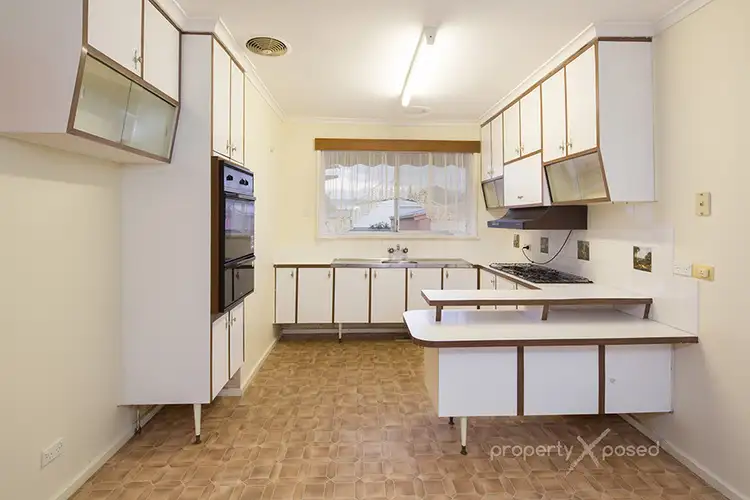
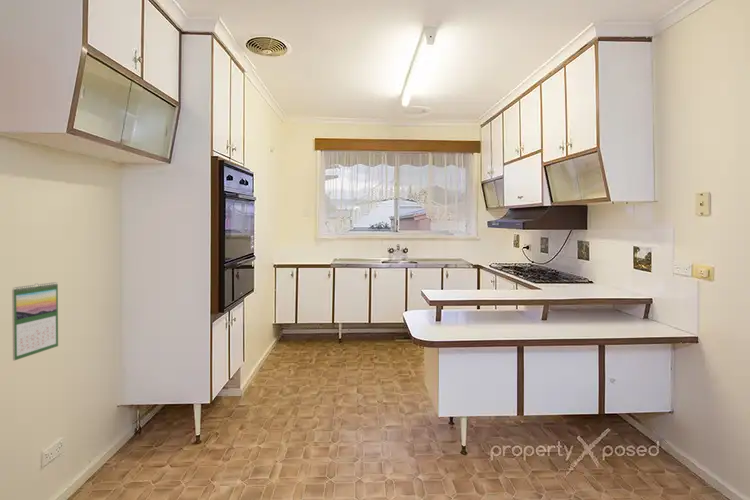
+ calendar (36, 318)
